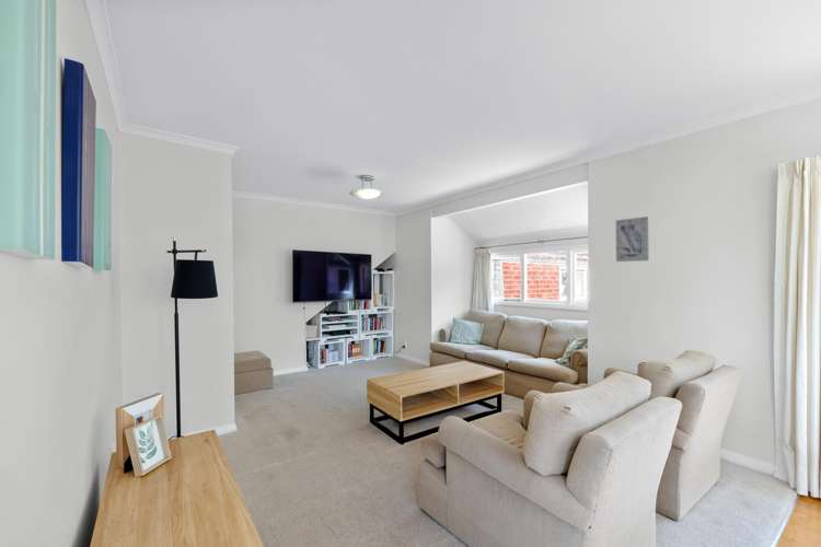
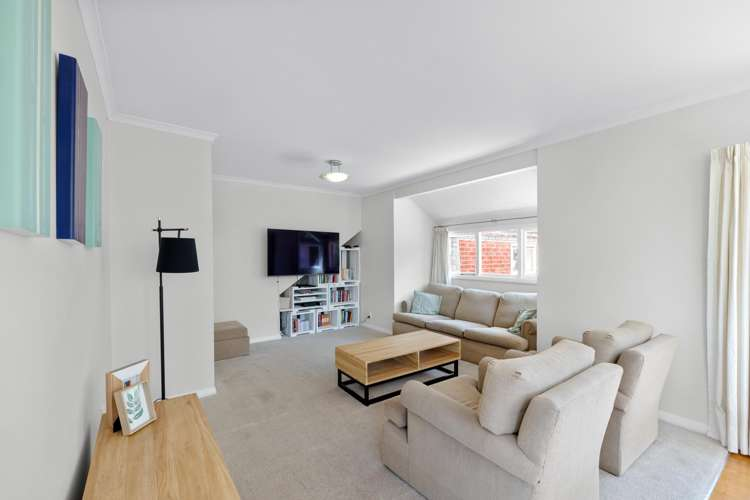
- wall art (632, 240)
